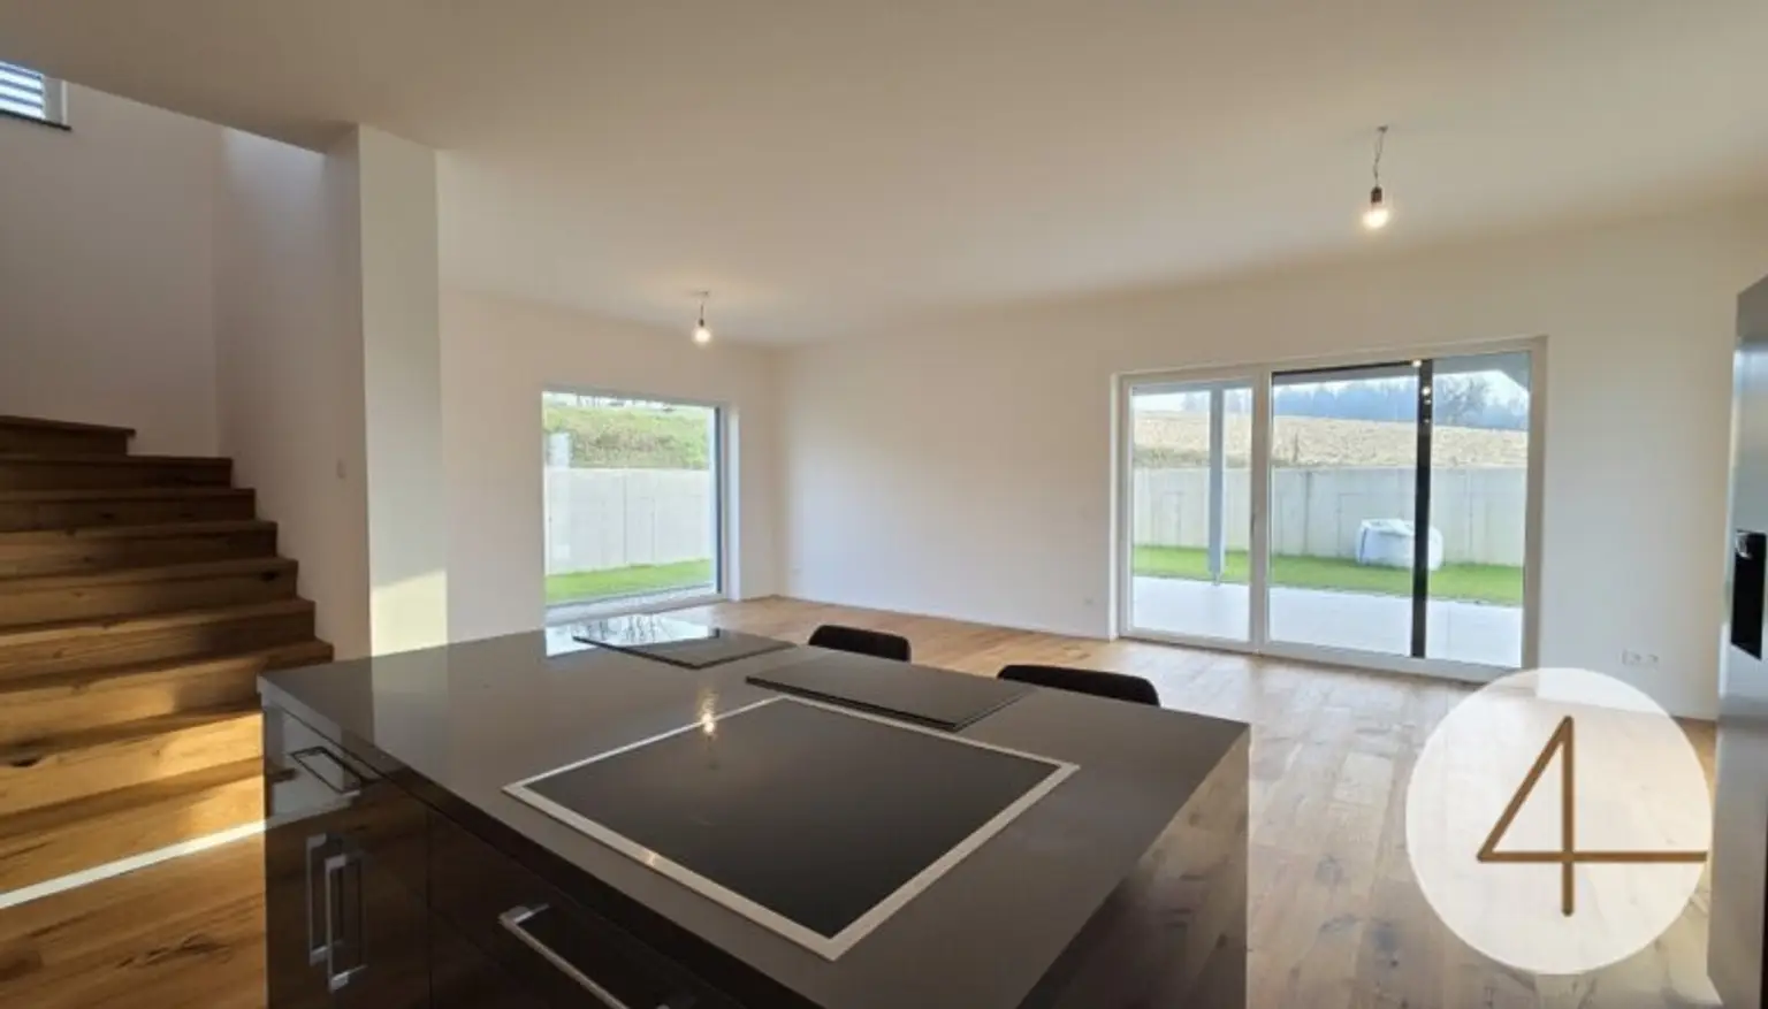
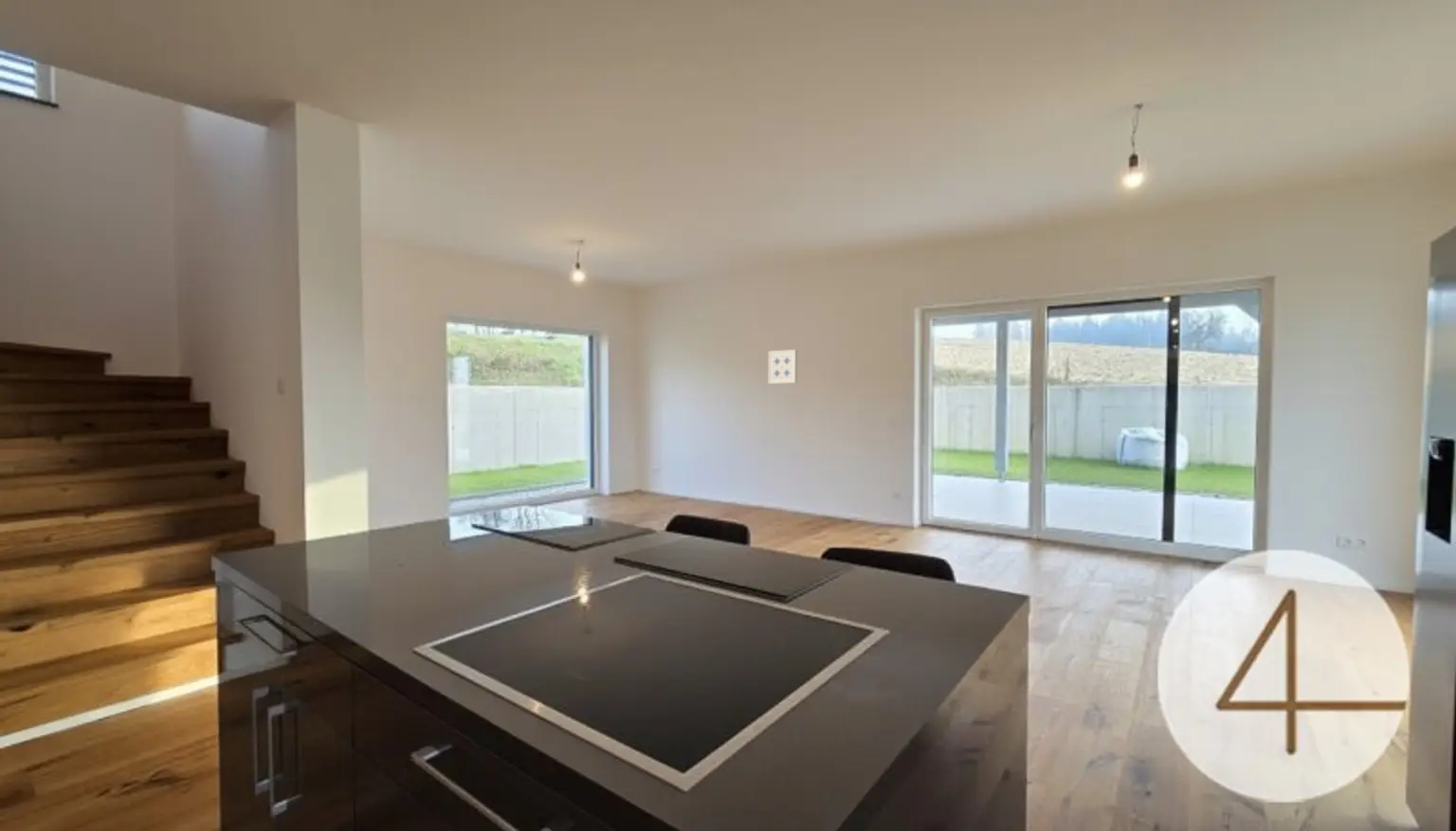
+ wall art (782, 367)
